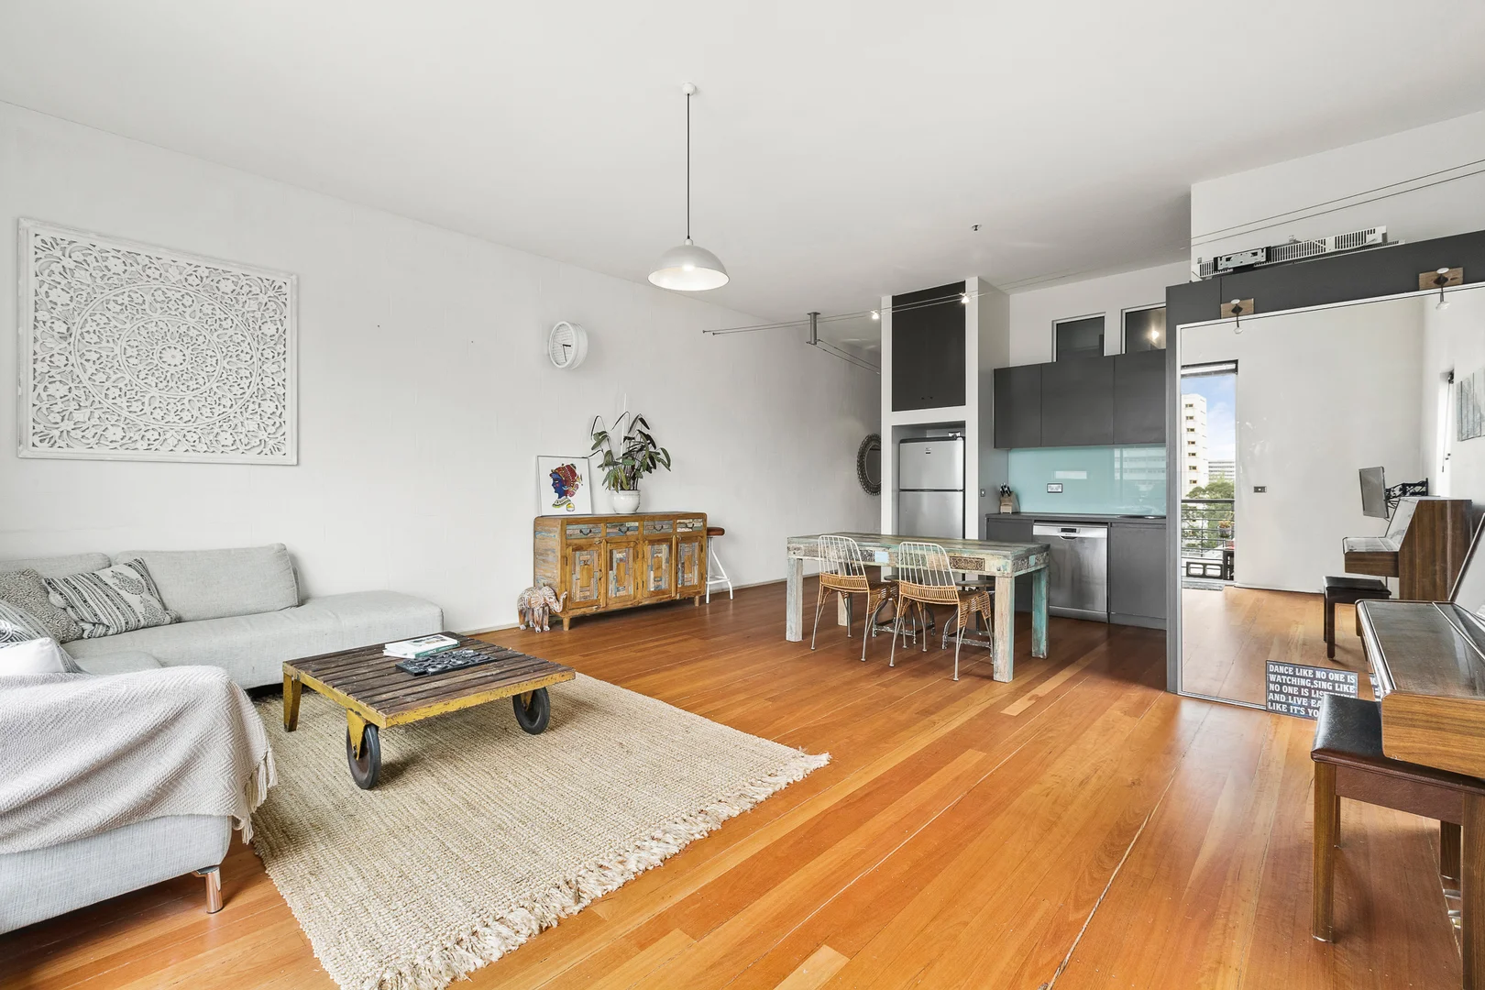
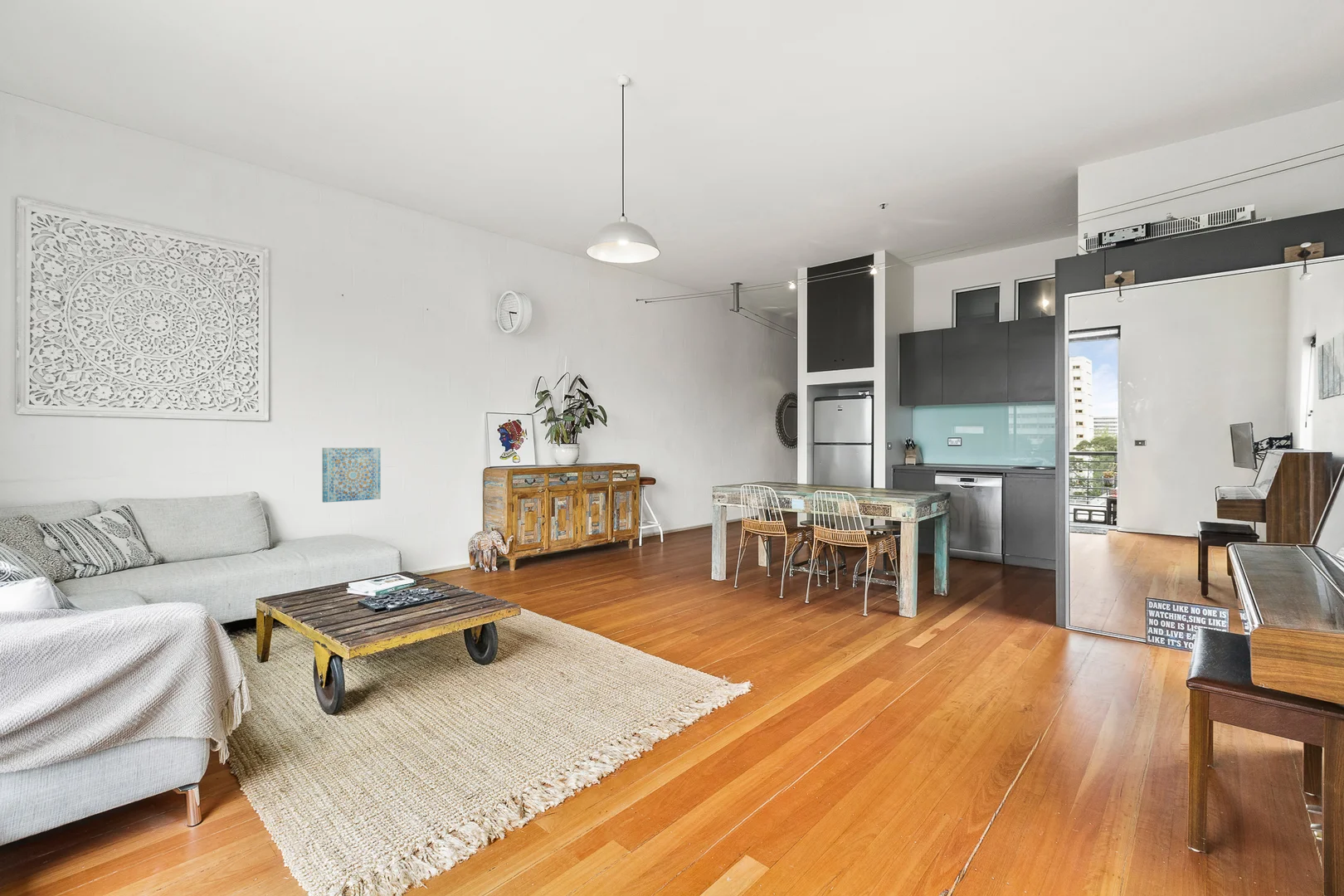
+ wall art (352, 474)
